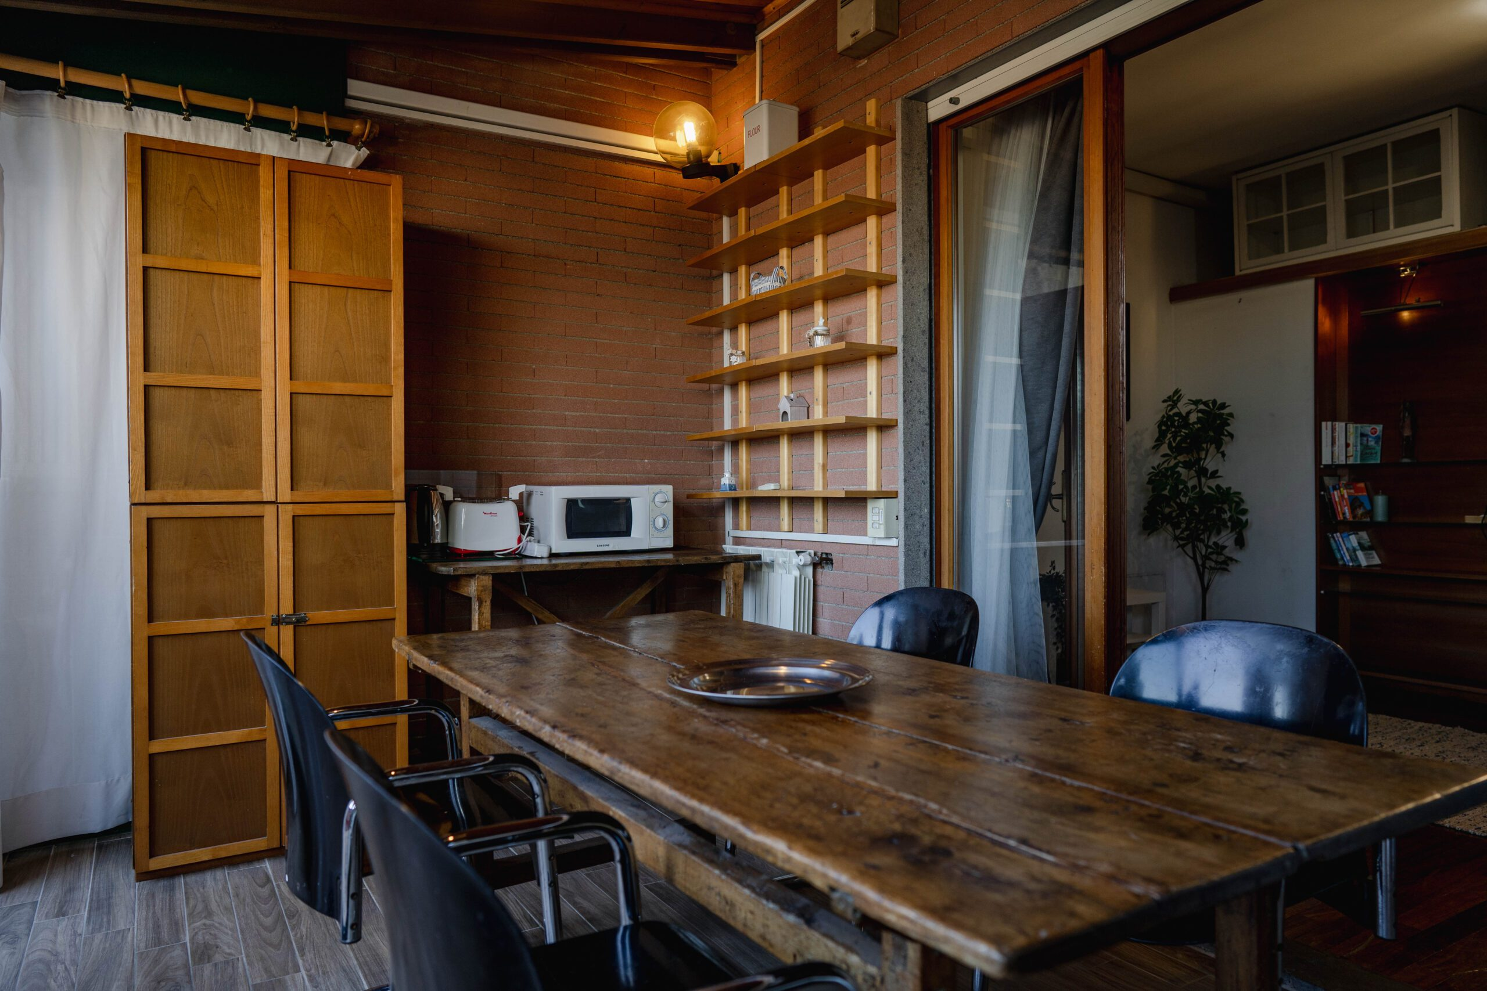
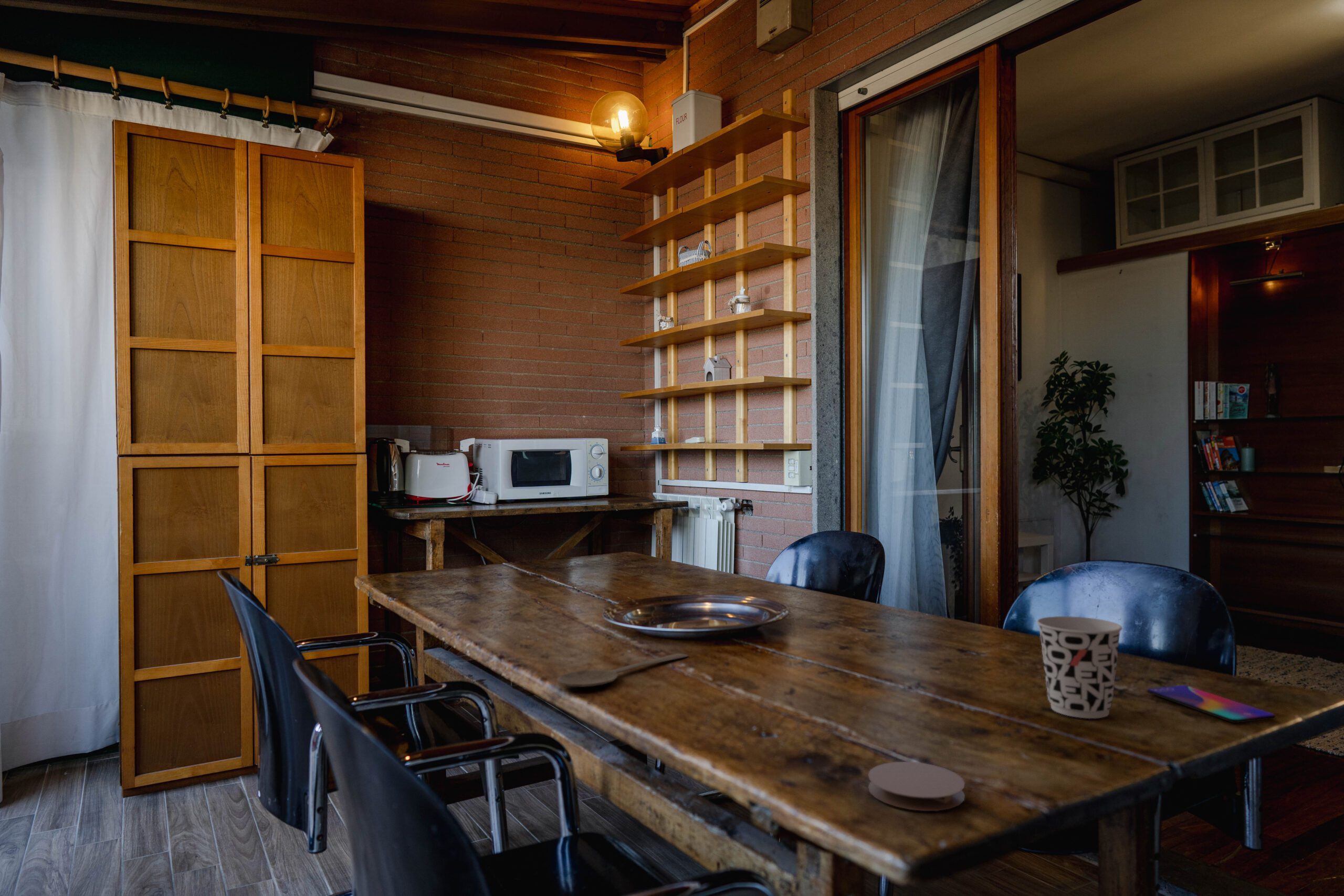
+ coaster (916, 785)
+ smartphone (1208, 703)
+ wooden spoon (628, 668)
+ cup (1079, 667)
